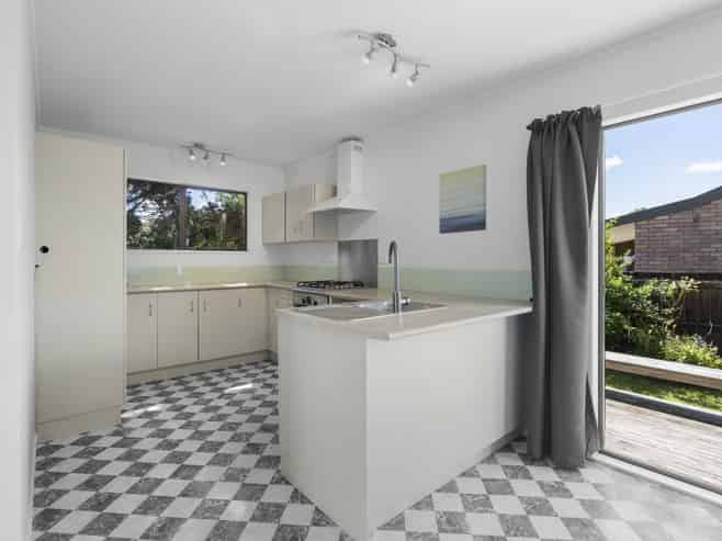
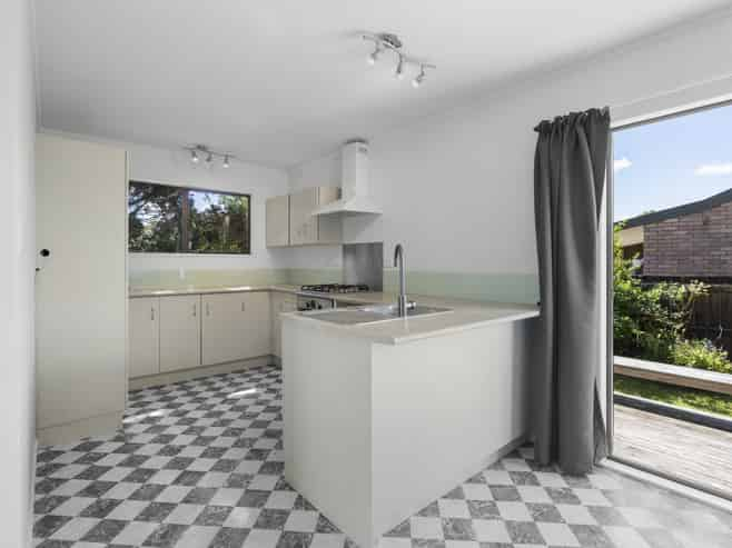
- wall art (461, 201)
